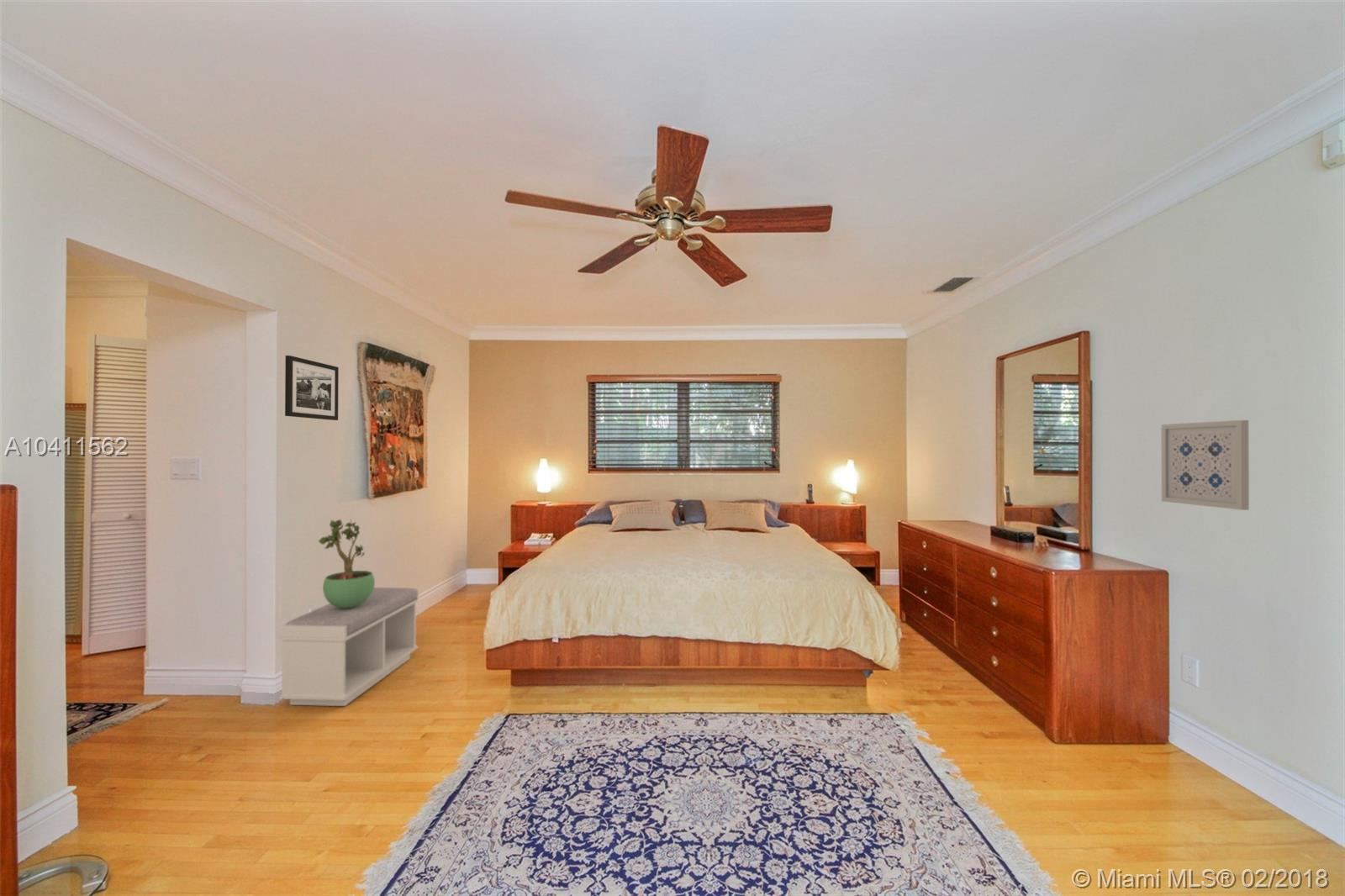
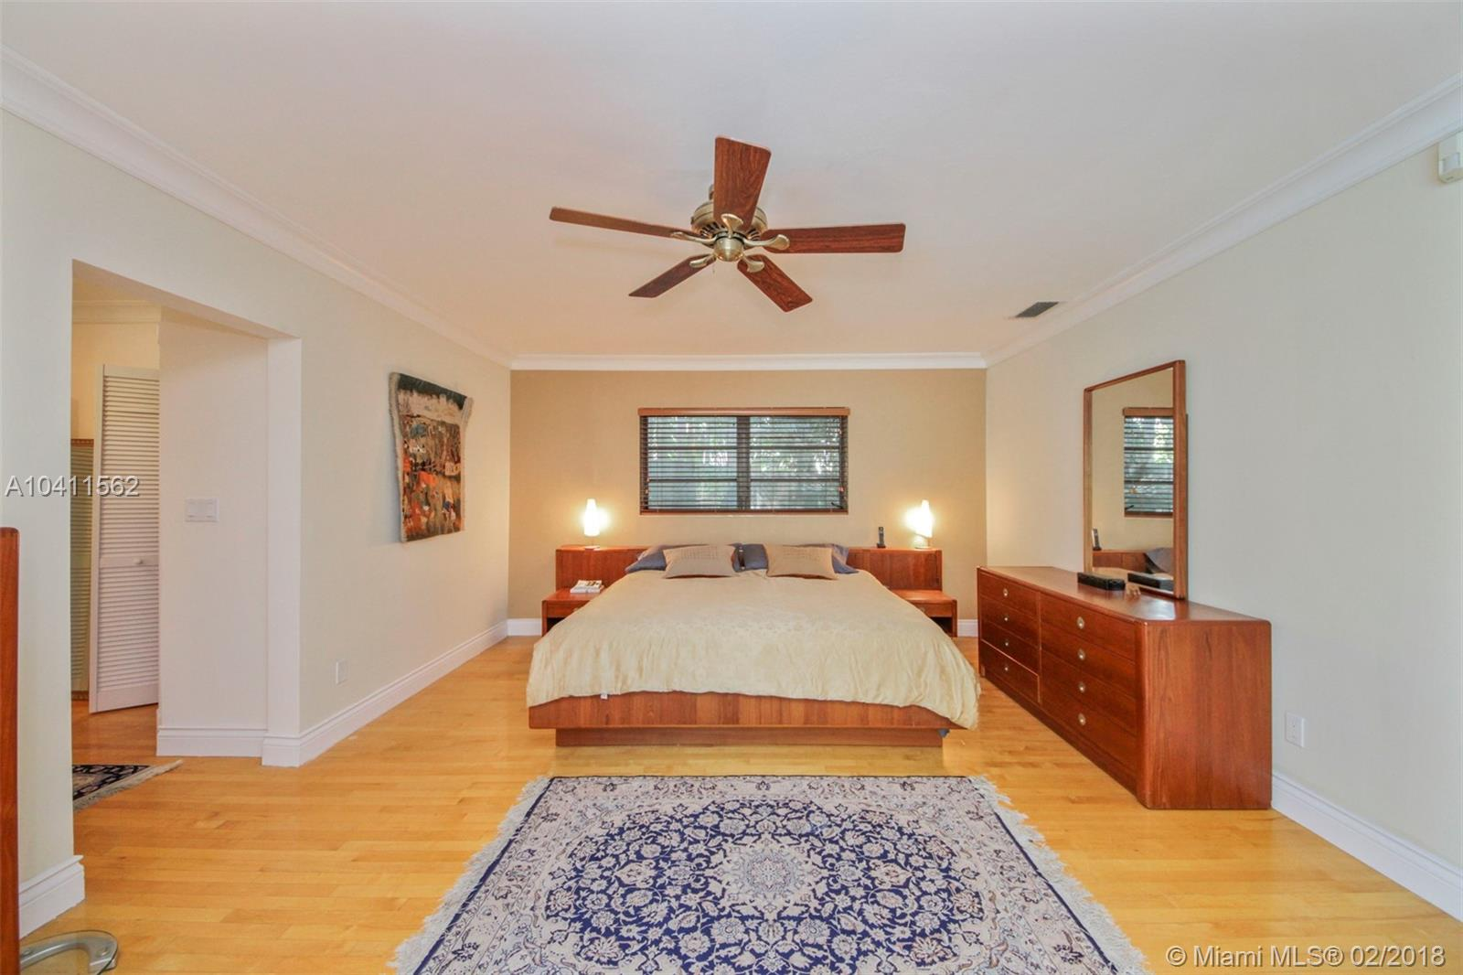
- bench (357, 640)
- picture frame (313, 389)
- wall art (1201, 463)
- potted plant (347, 563)
